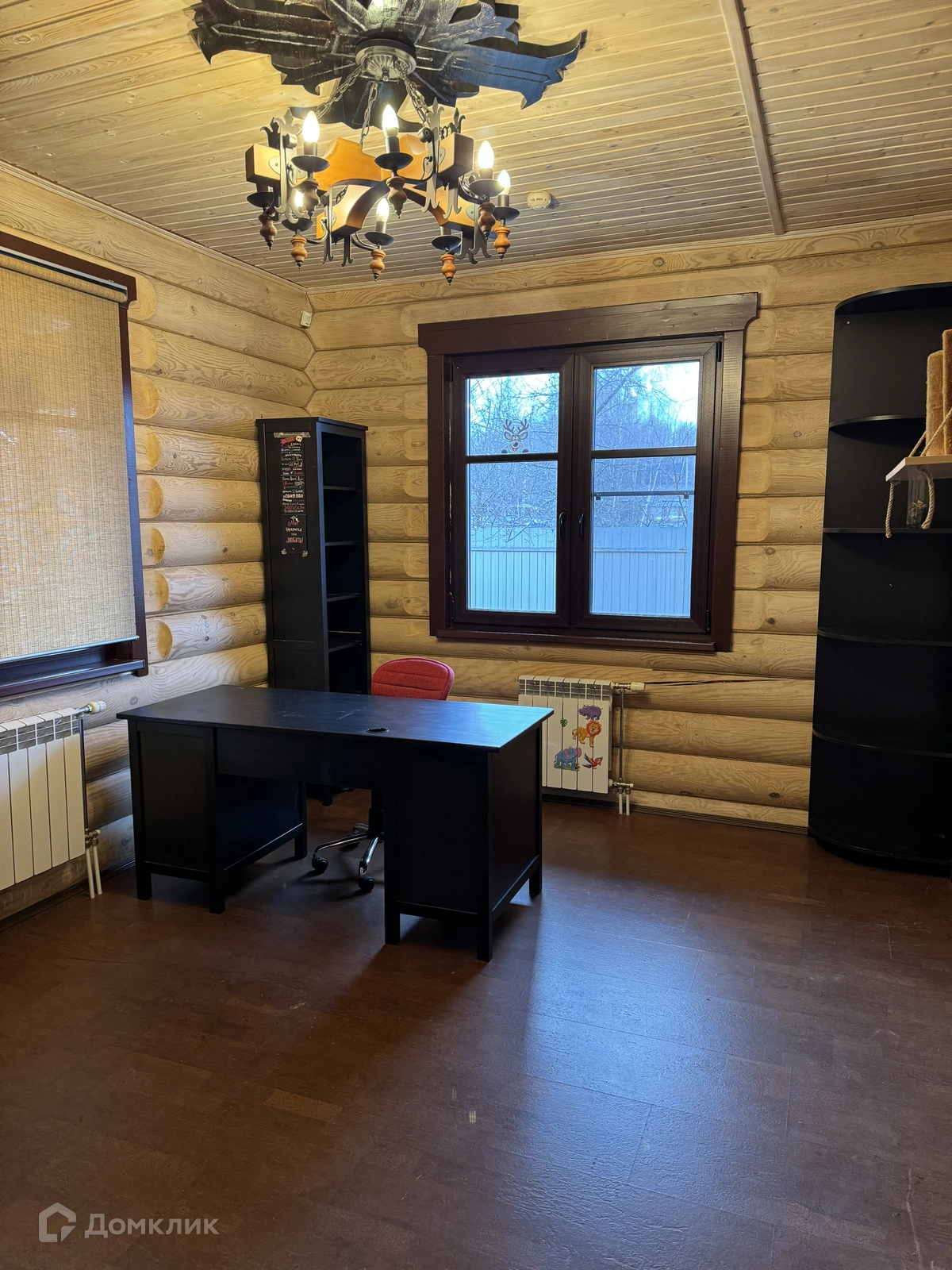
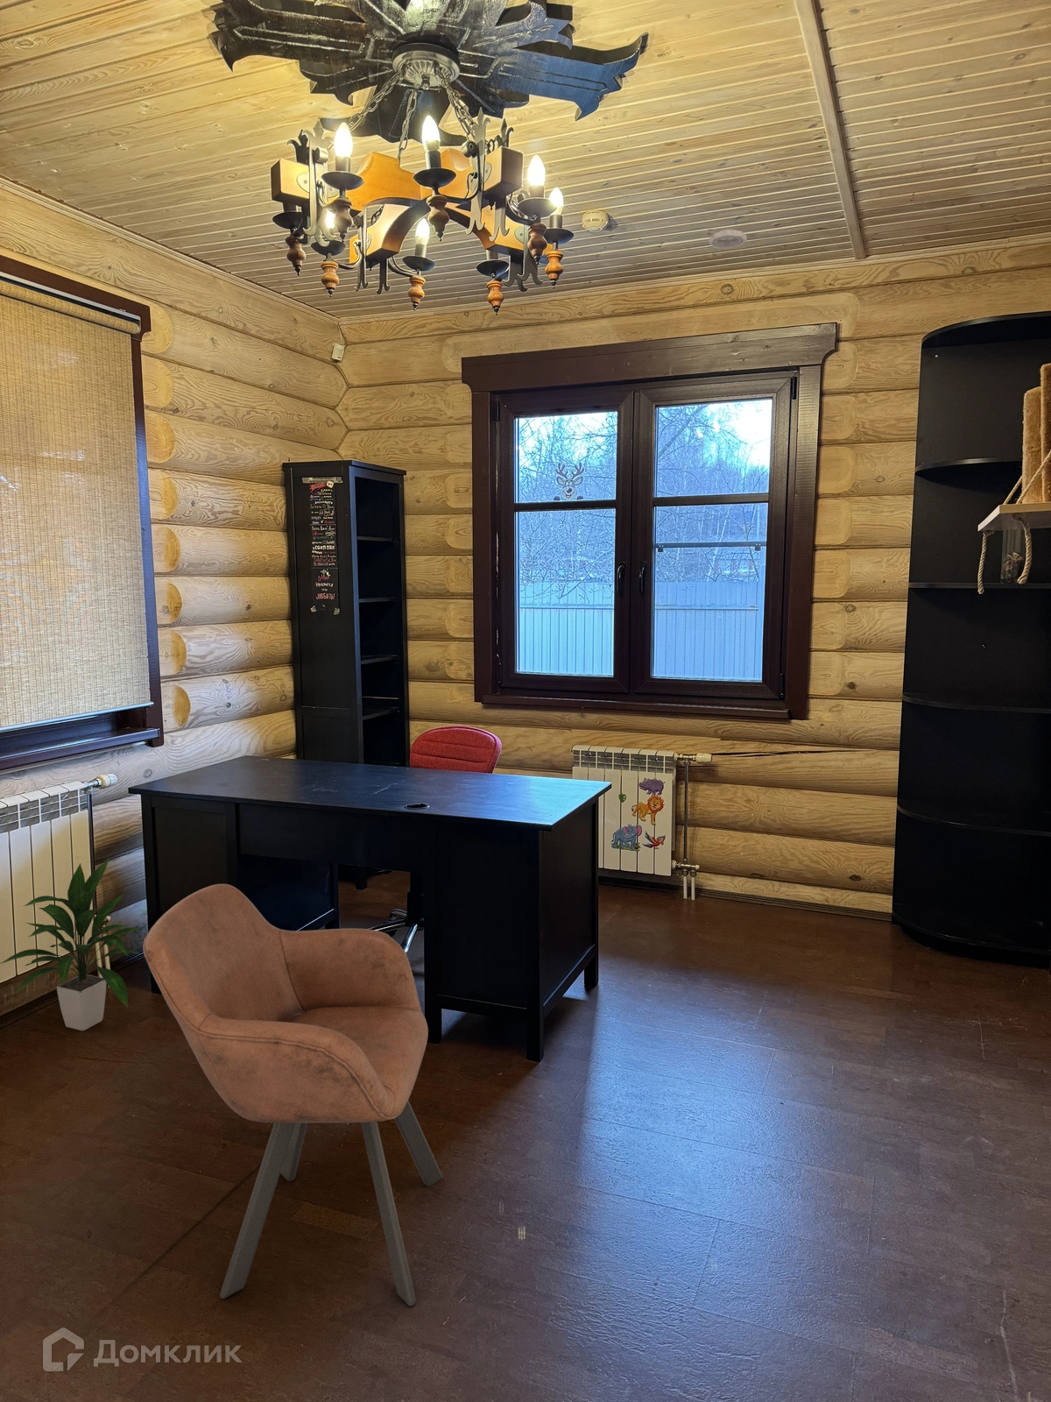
+ armchair (311, 1073)
+ indoor plant (79, 948)
+ smoke detector (726, 236)
